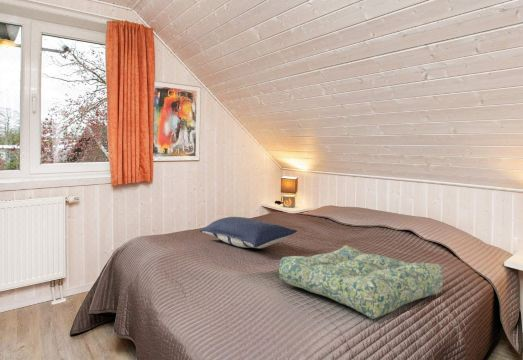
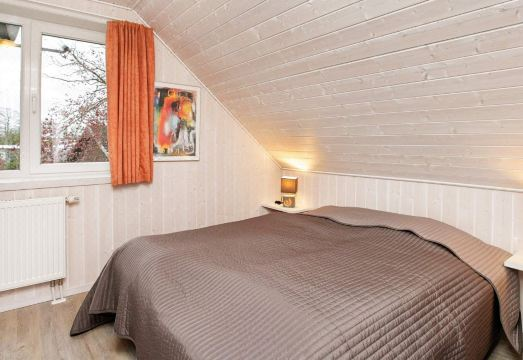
- seat cushion (357, 275)
- pillow (244, 231)
